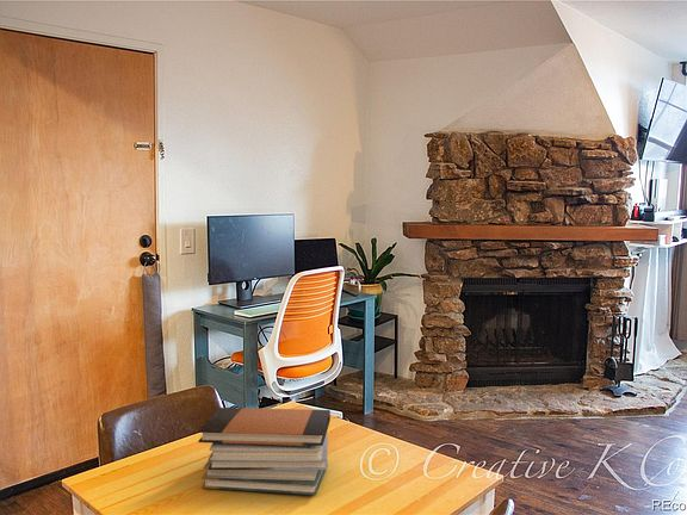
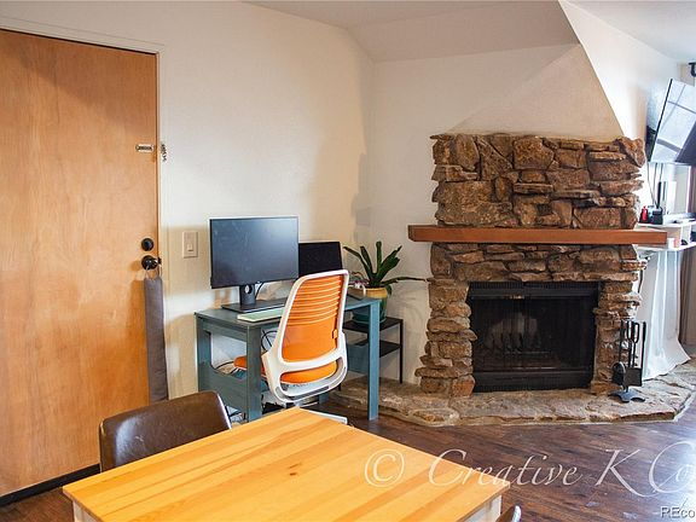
- book stack (268, 448)
